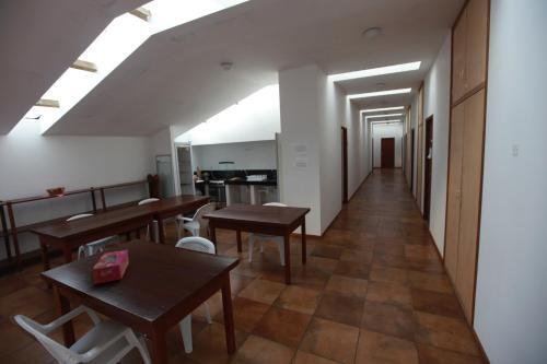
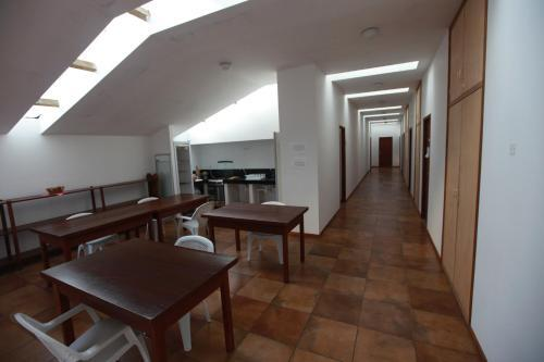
- tissue box (112, 265)
